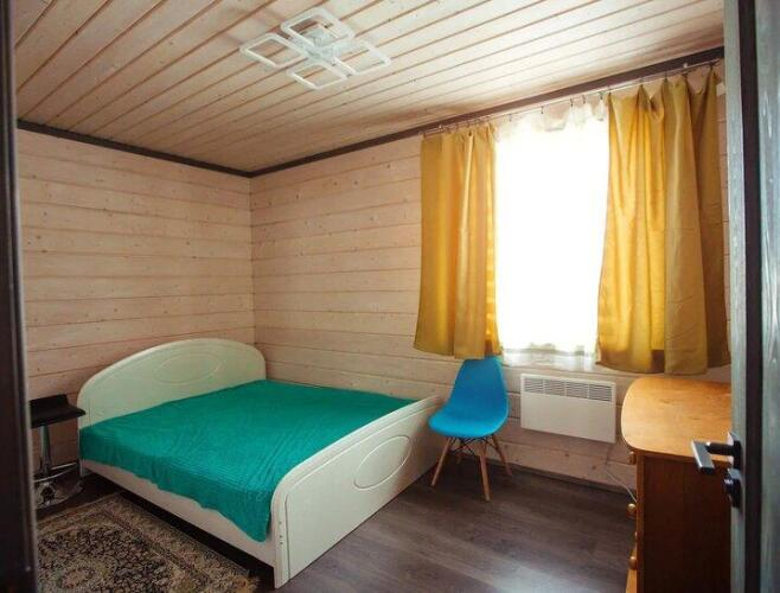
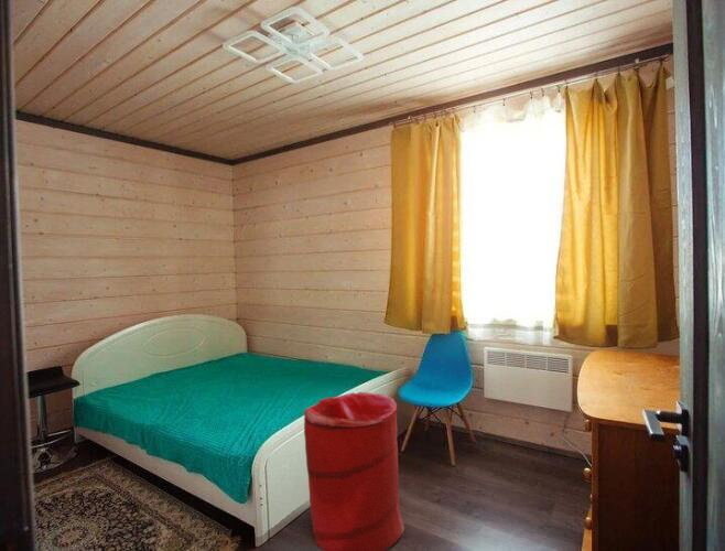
+ laundry hamper (351, 463)
